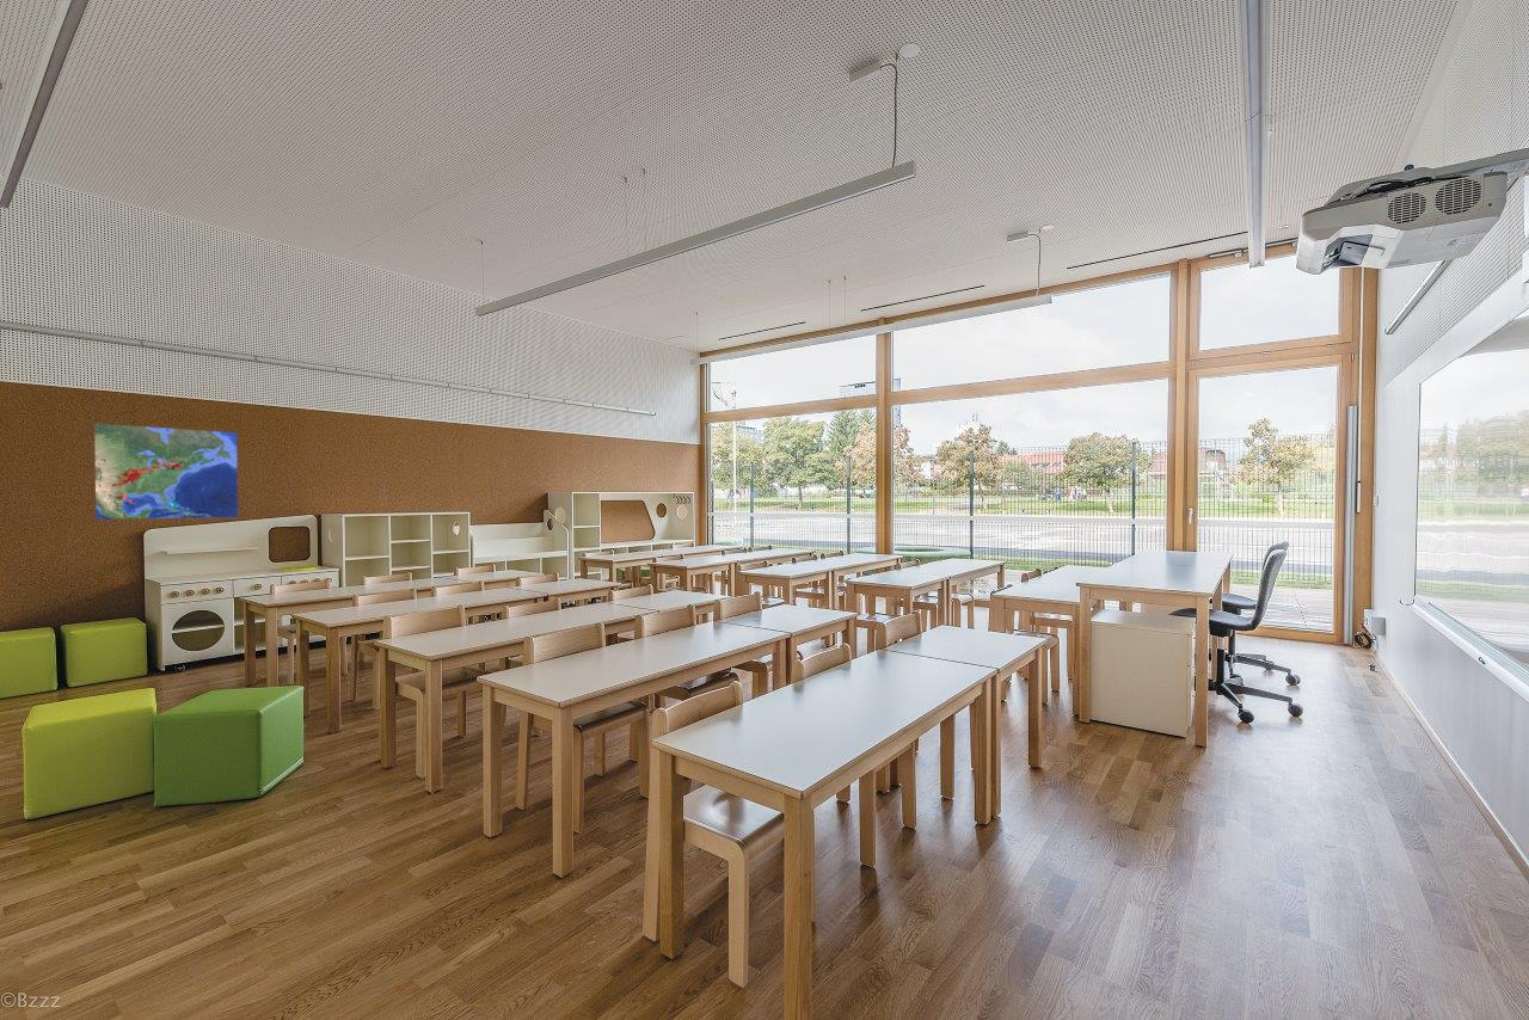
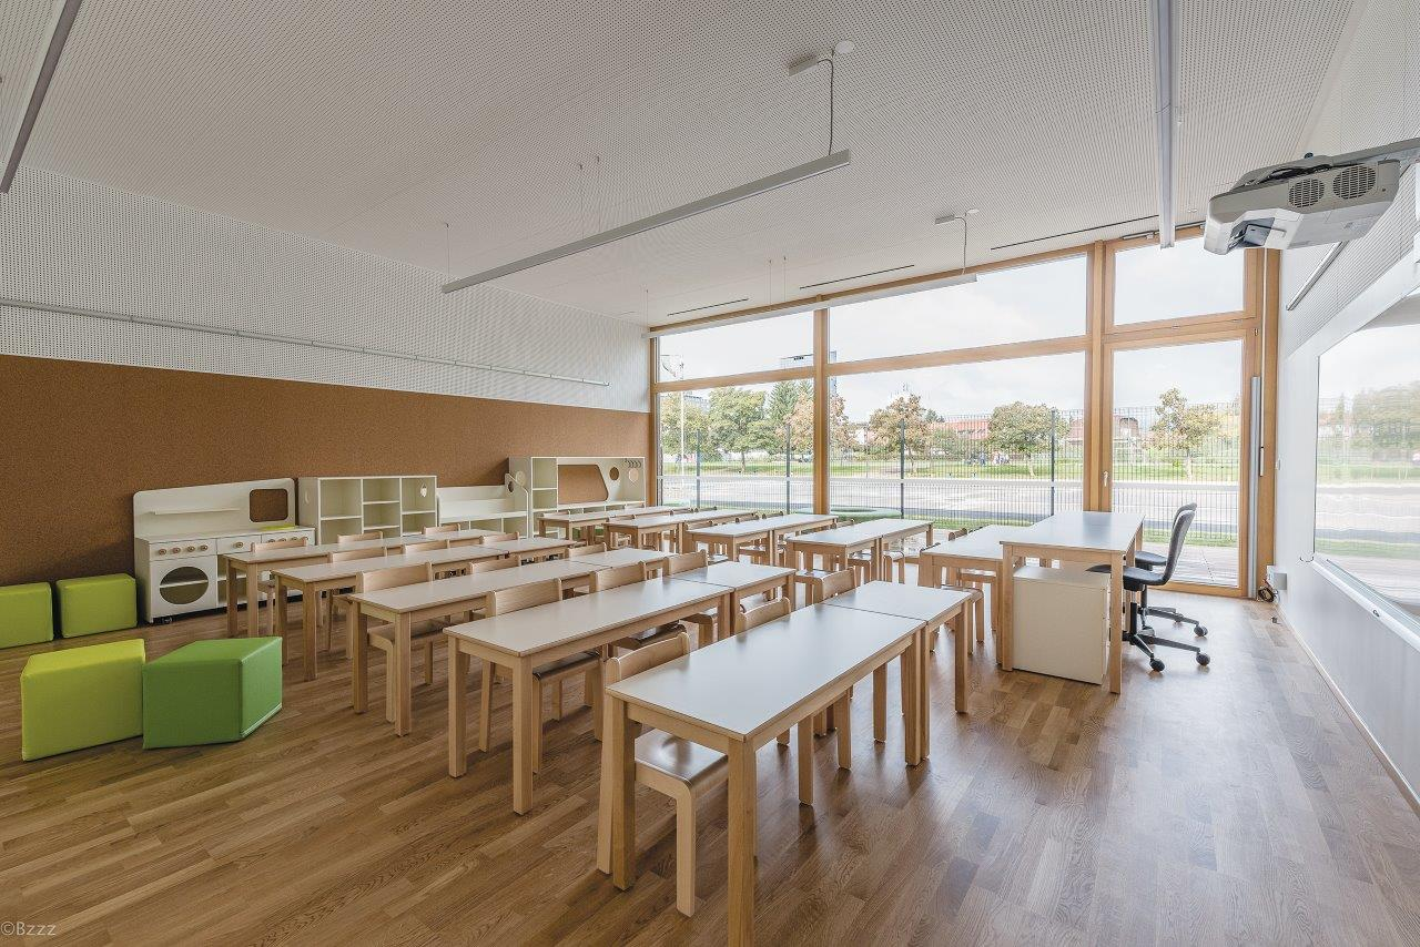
- map (171, 473)
